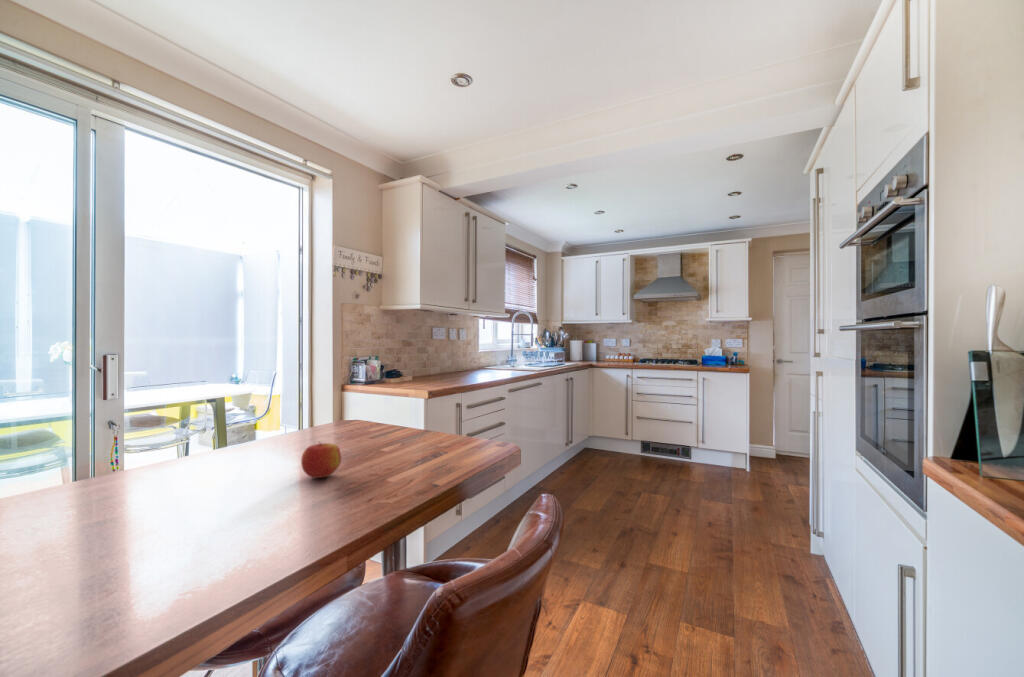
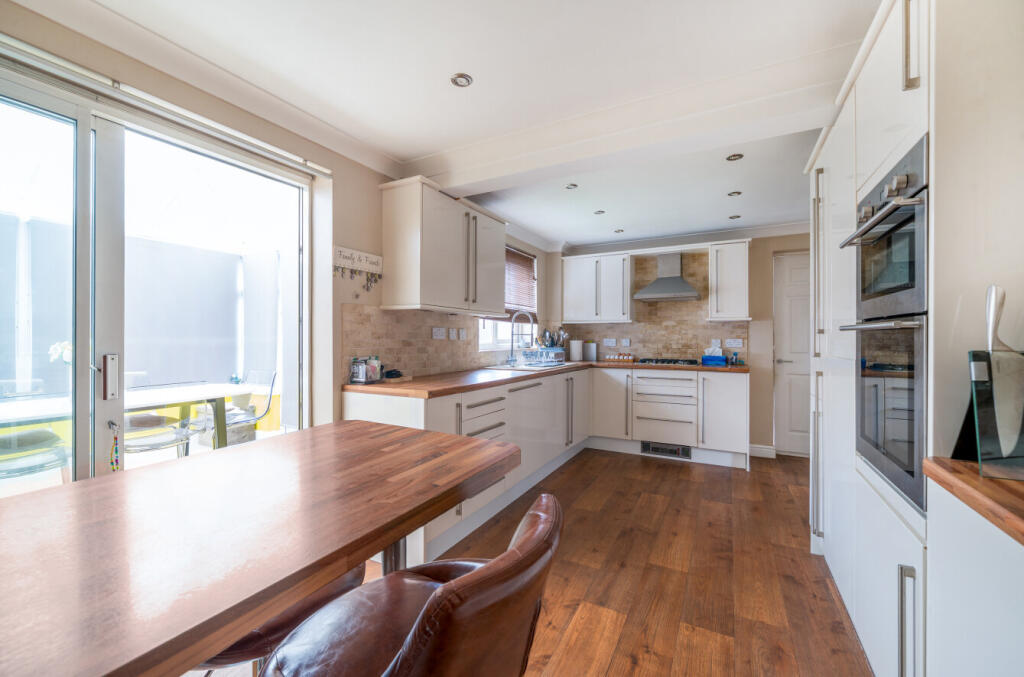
- apple (321, 459)
